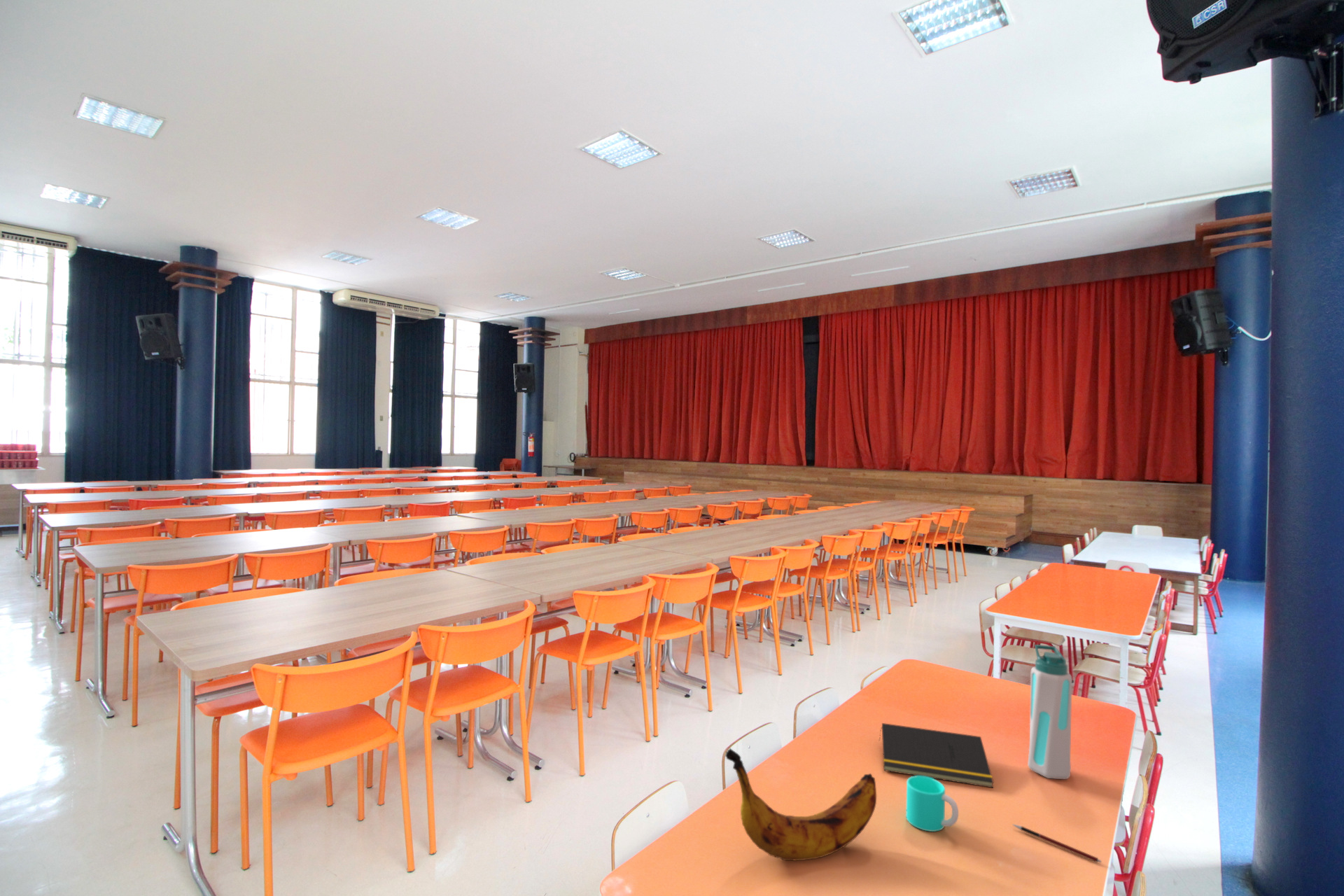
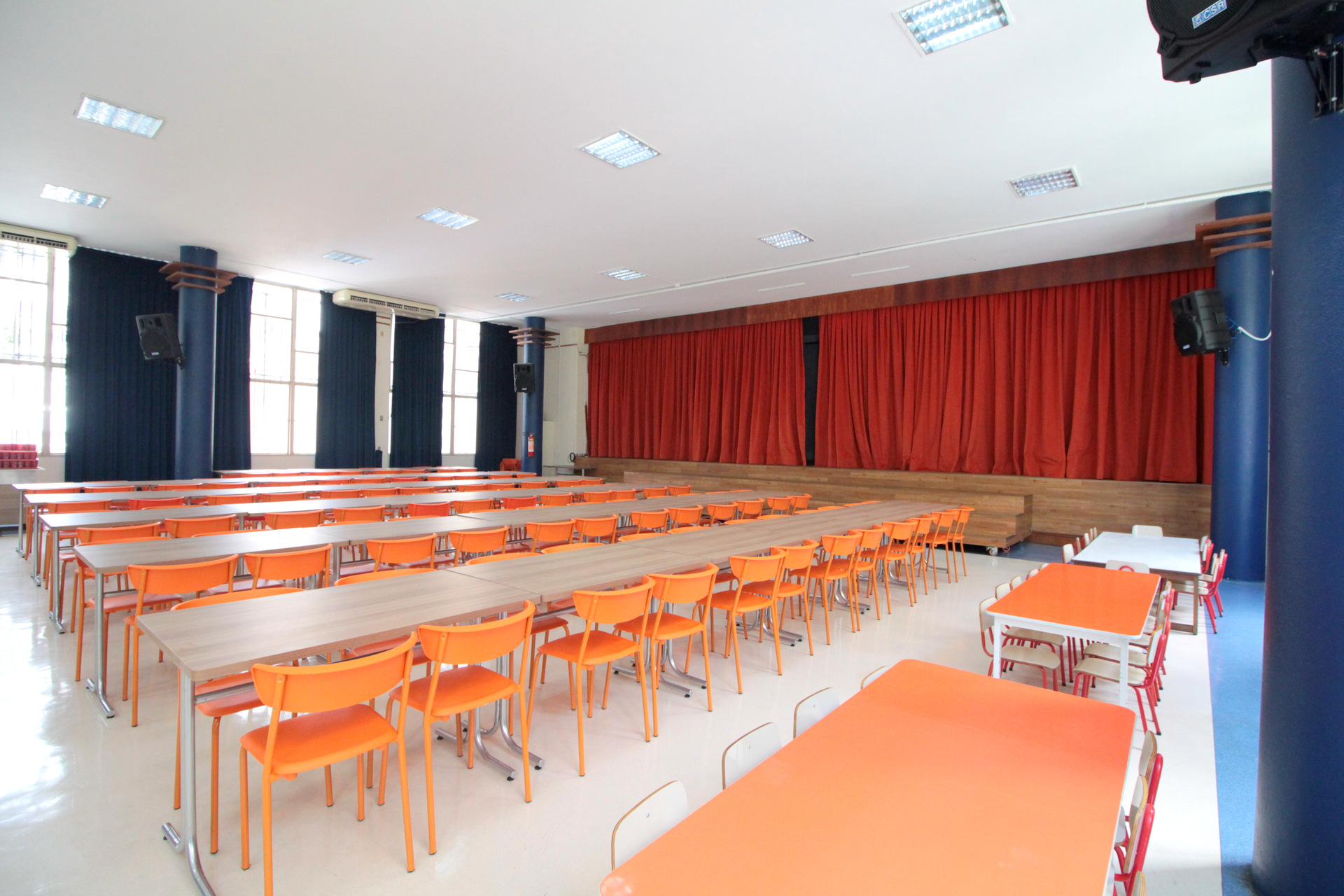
- pen (1054, 842)
- water bottle (1049, 710)
- cup (932, 806)
- banana (809, 816)
- notepad (933, 752)
